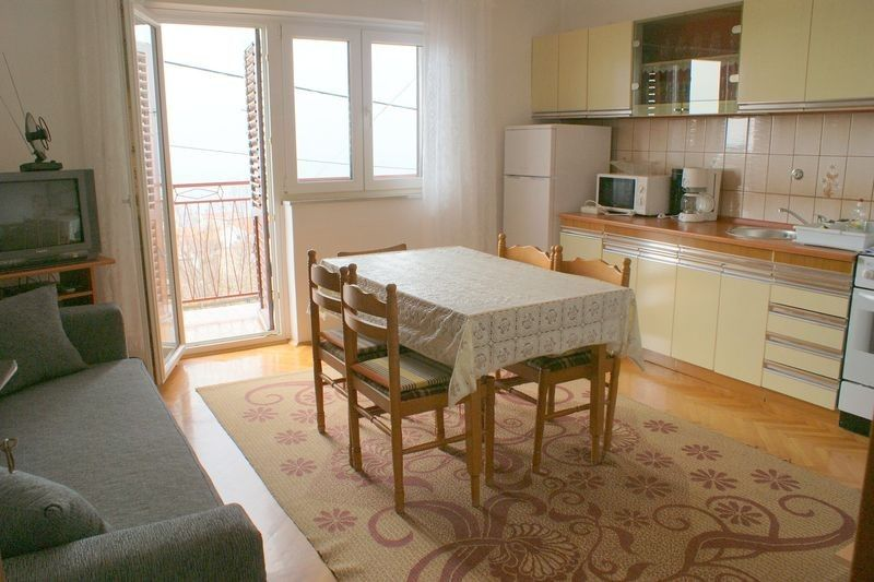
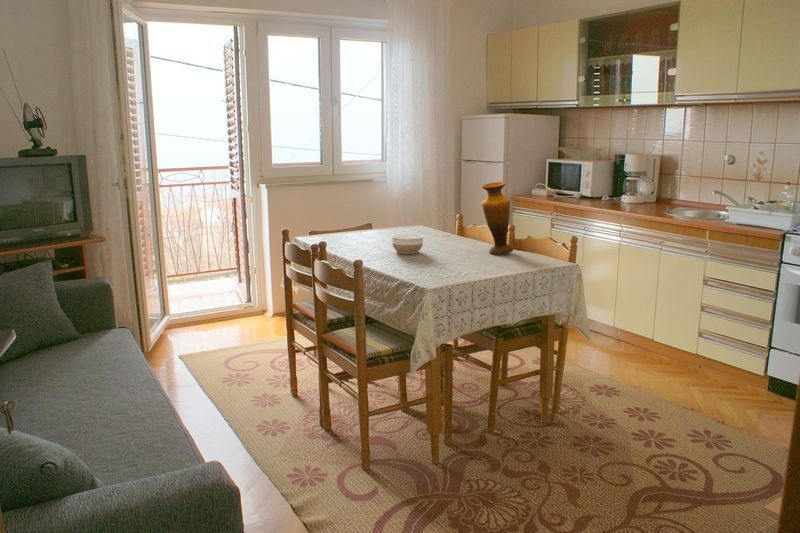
+ vase (497, 218)
+ bowl (407, 244)
